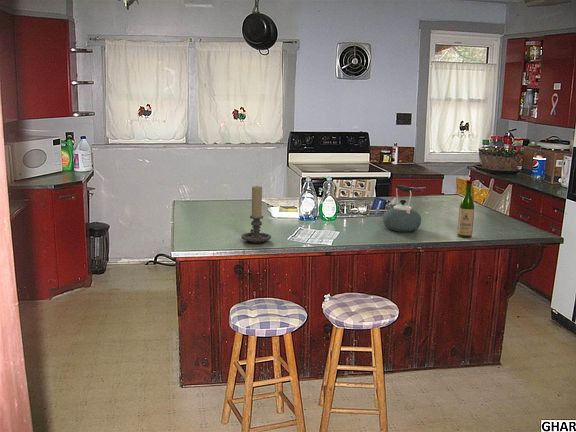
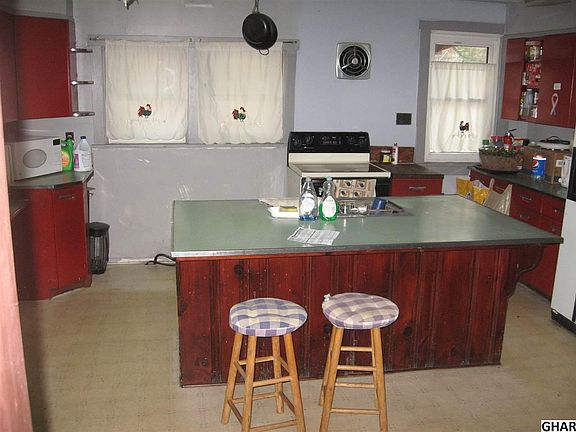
- candle holder (255, 212)
- kettle (400, 206)
- wine bottle (466, 208)
